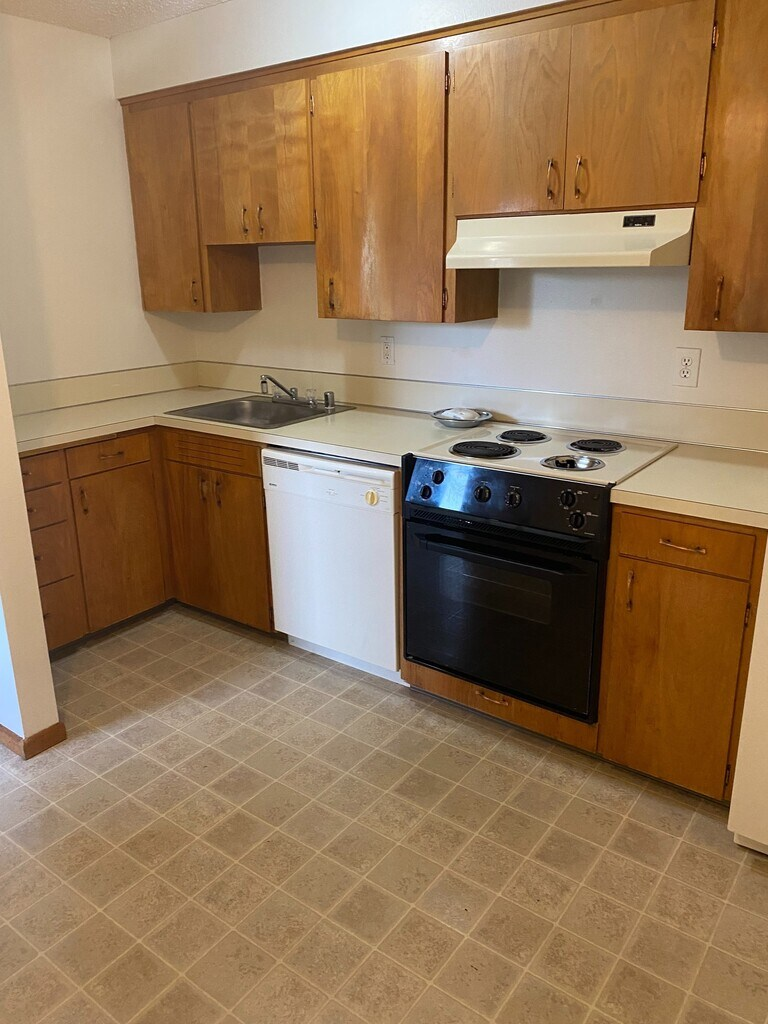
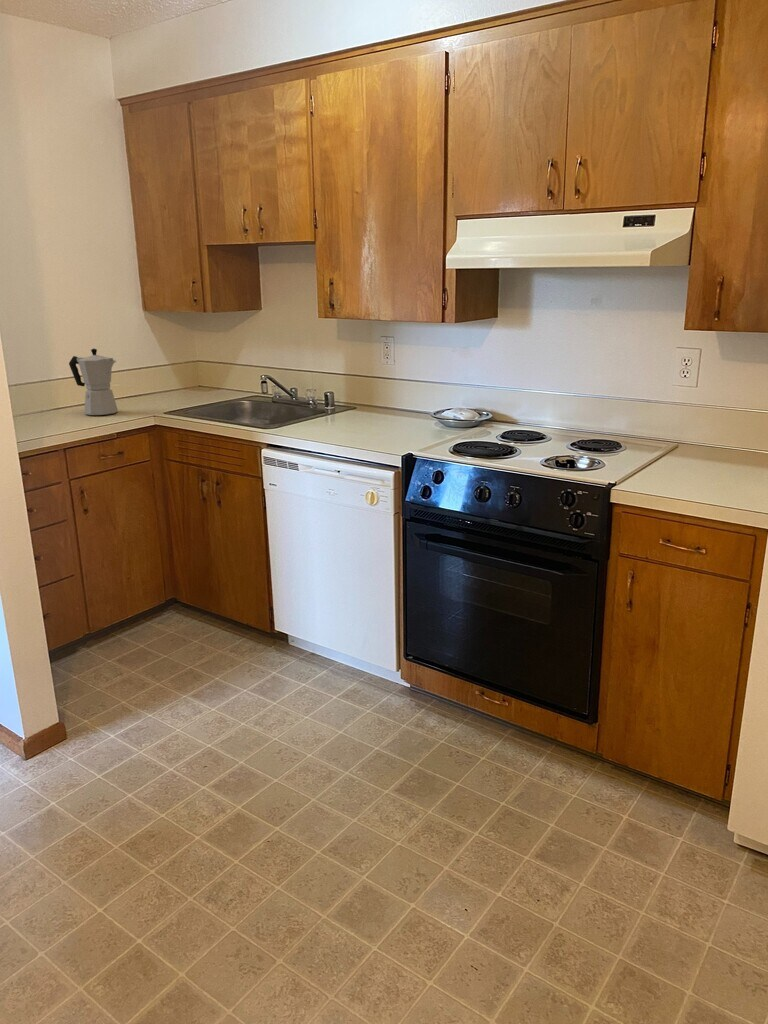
+ moka pot (94, 381)
